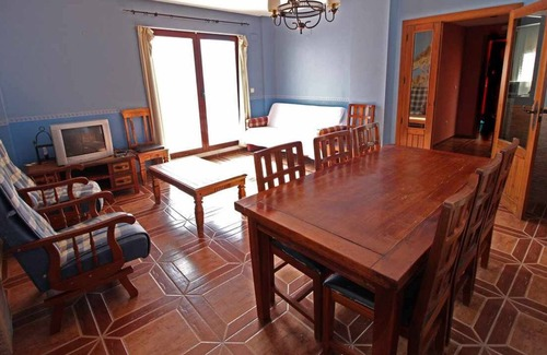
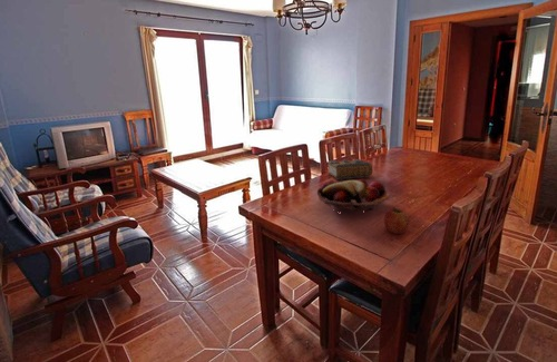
+ fruit basket (352, 193)
+ book (349, 168)
+ apple (397, 219)
